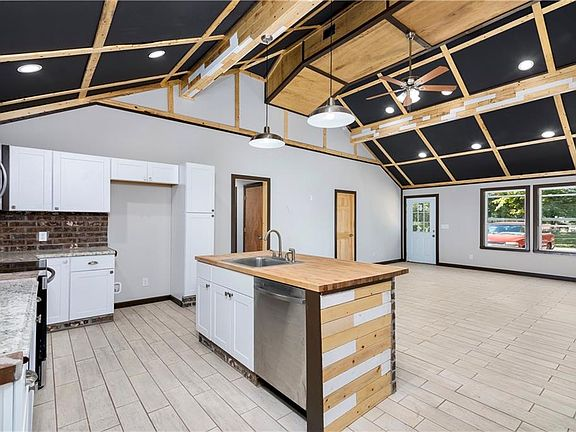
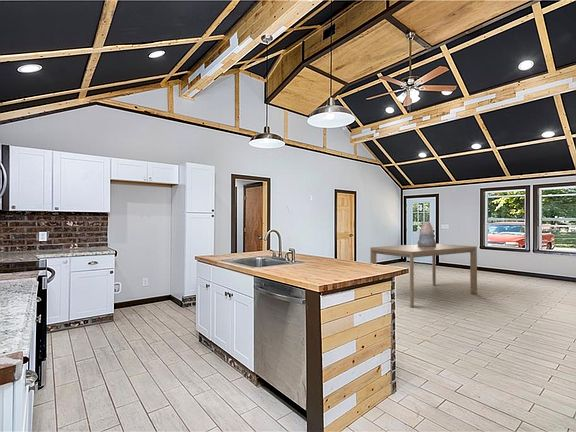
+ decorative urn (426, 234)
+ dining table (432, 270)
